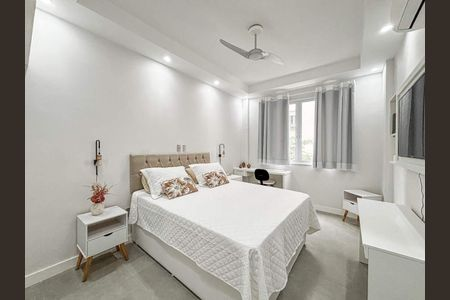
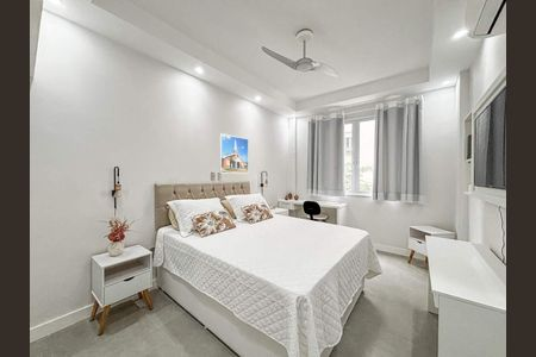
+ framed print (235, 155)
